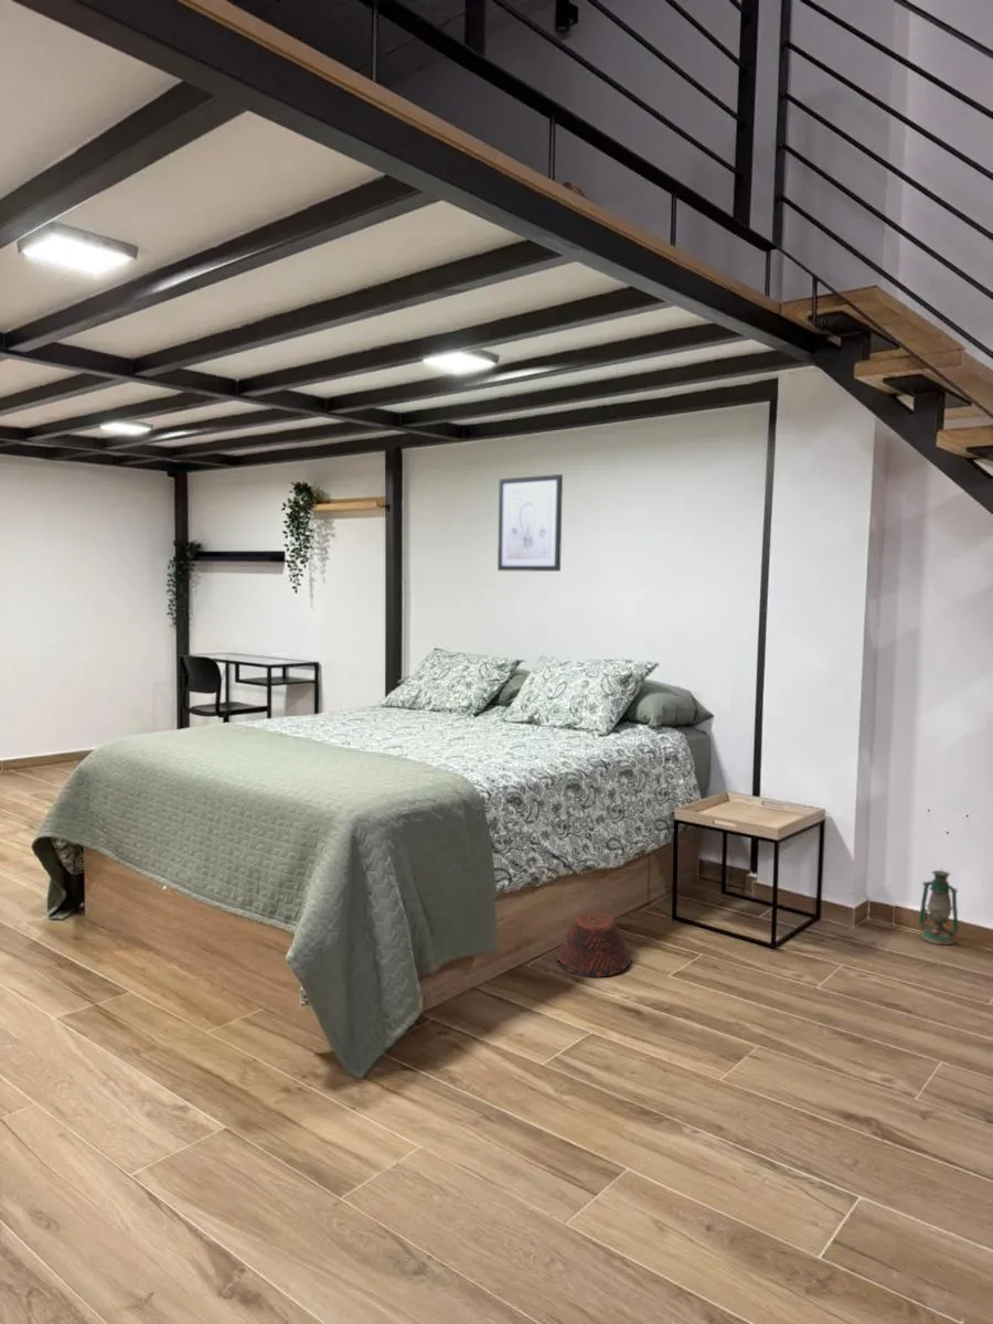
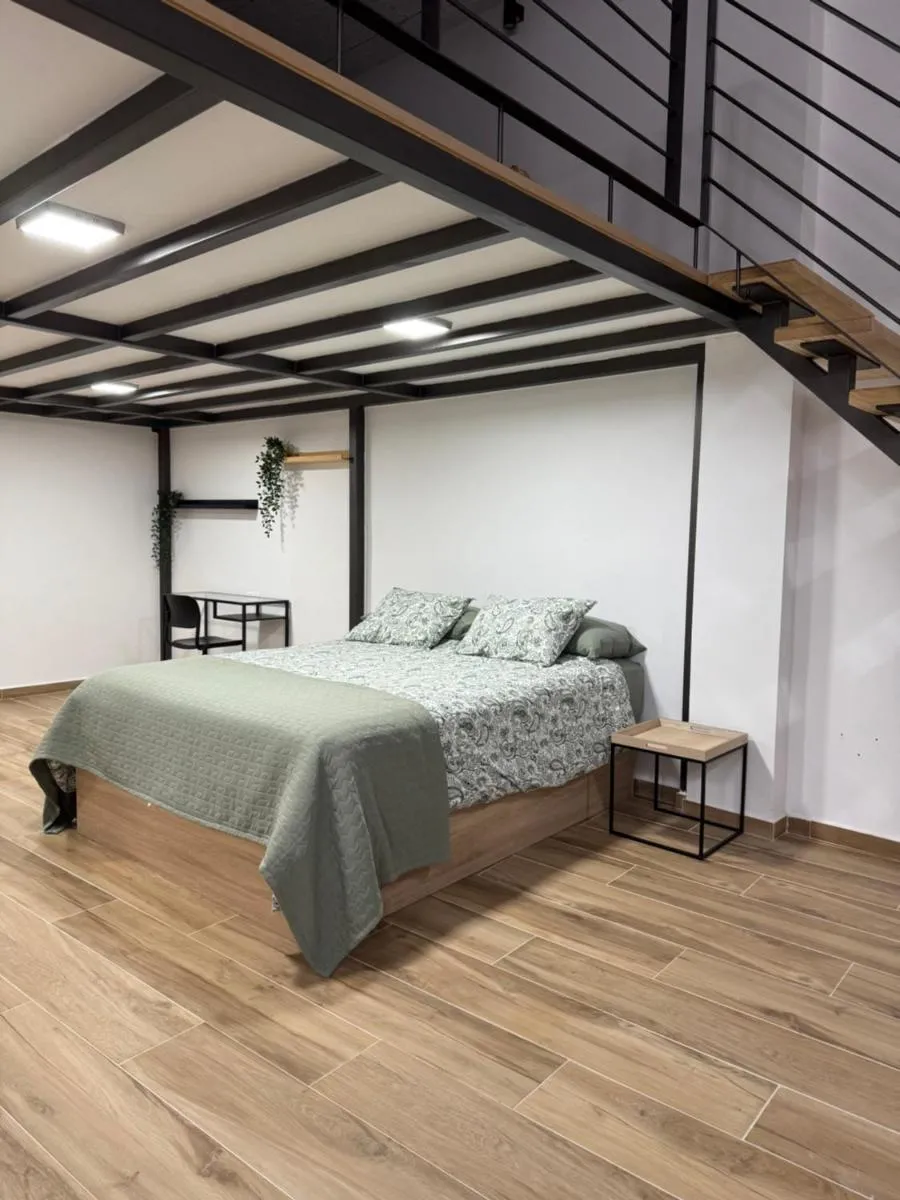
- wall art (528, 524)
- woven basket (592, 939)
- lantern (939, 903)
